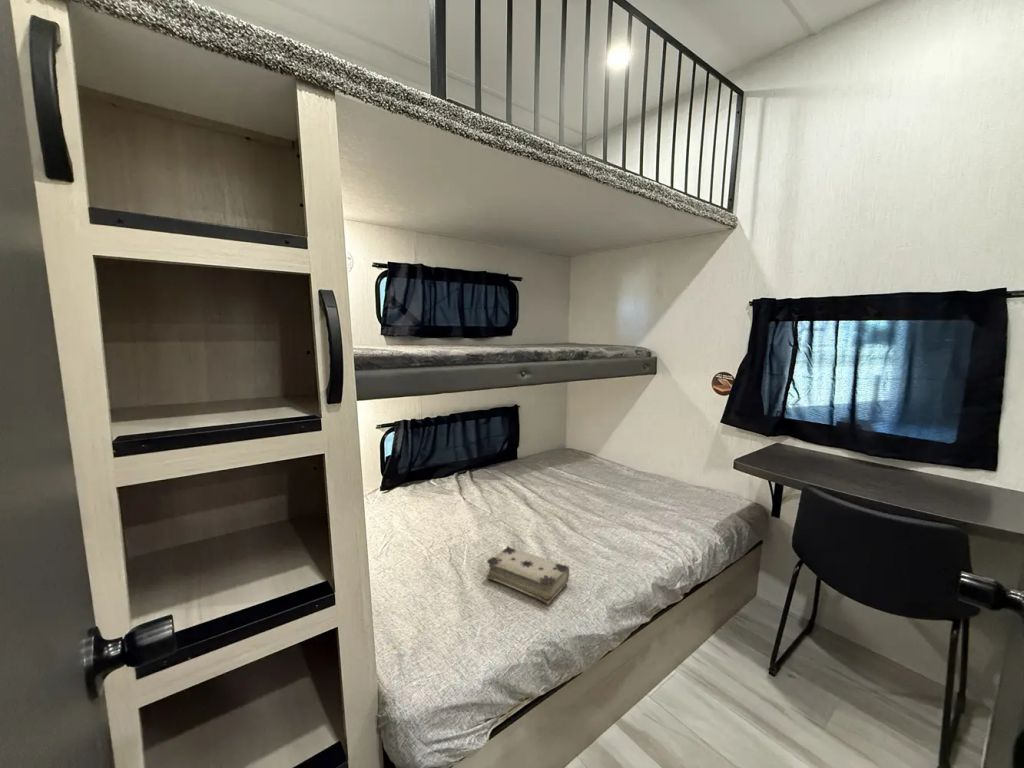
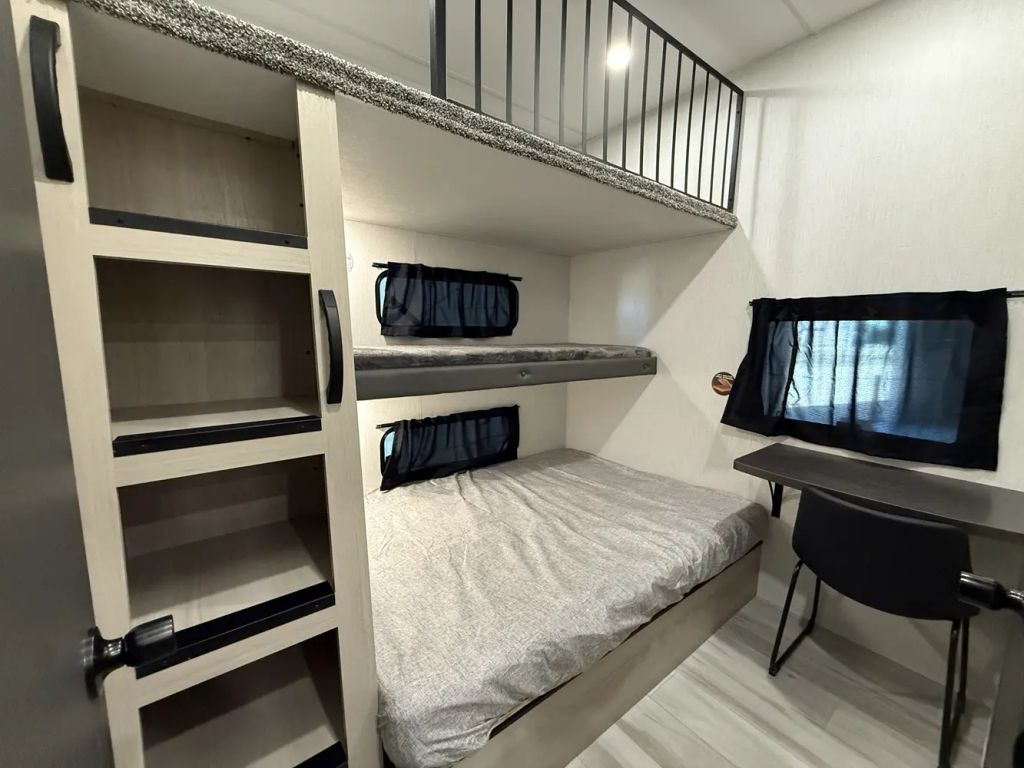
- book (527, 570)
